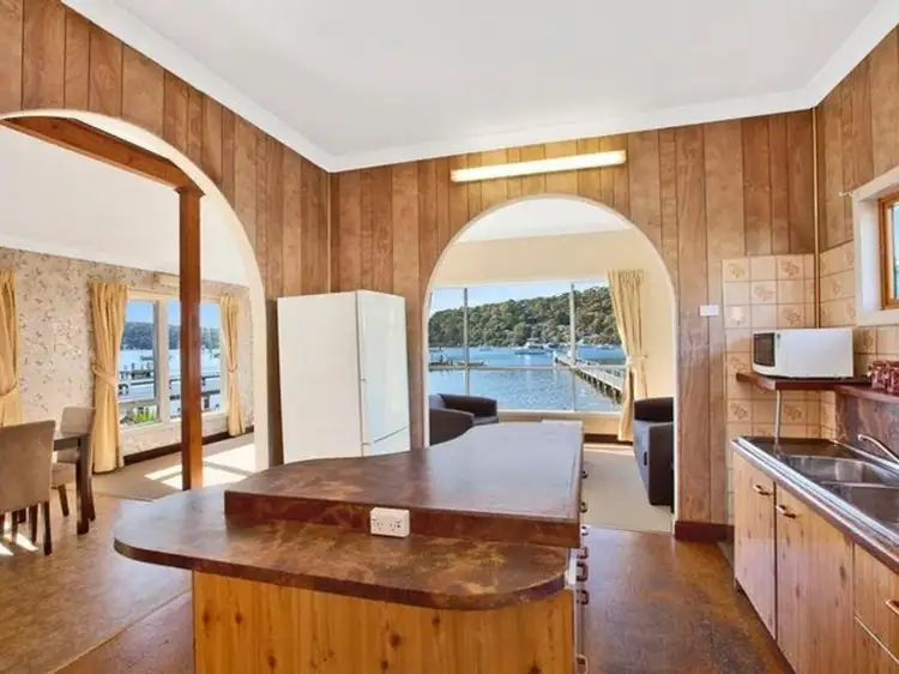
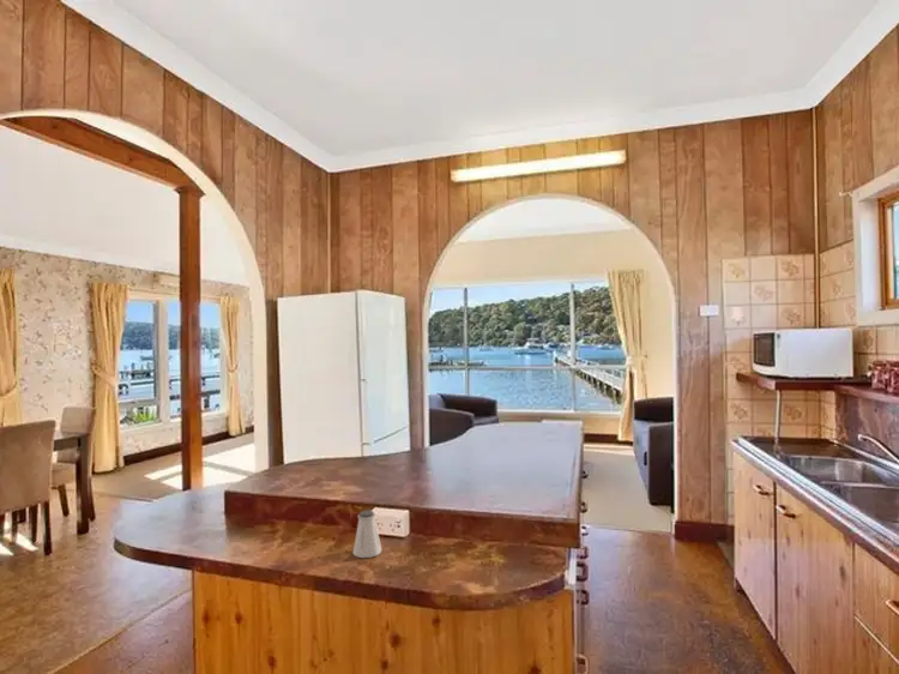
+ saltshaker (367, 531)
